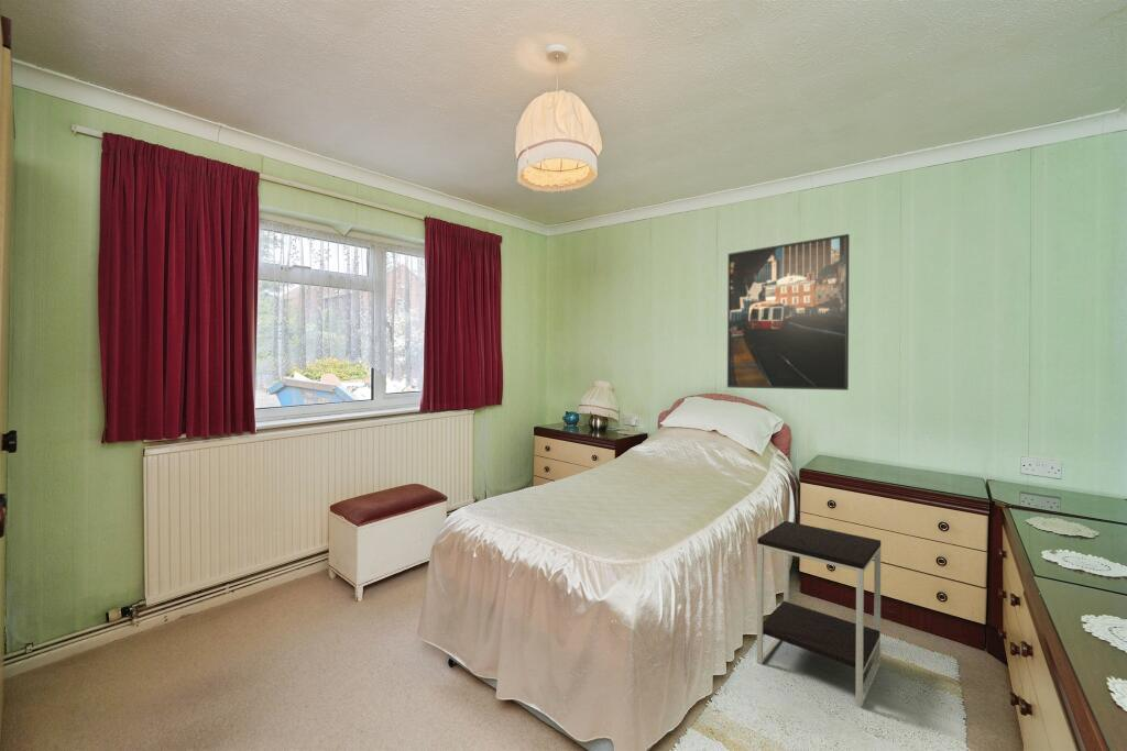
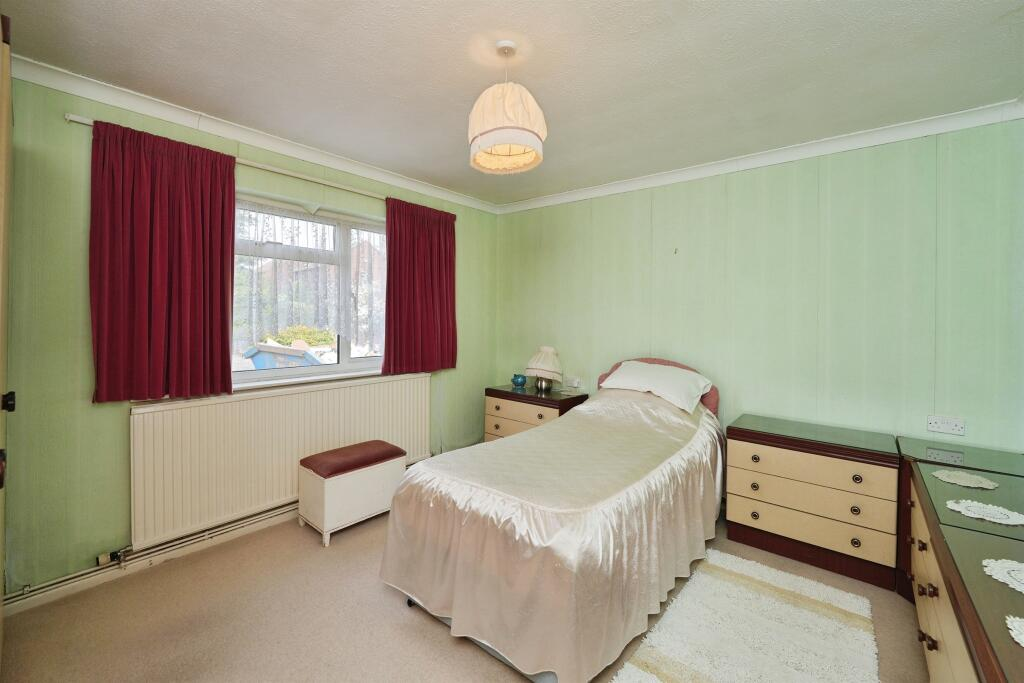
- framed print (784, 317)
- side table (814, 610)
